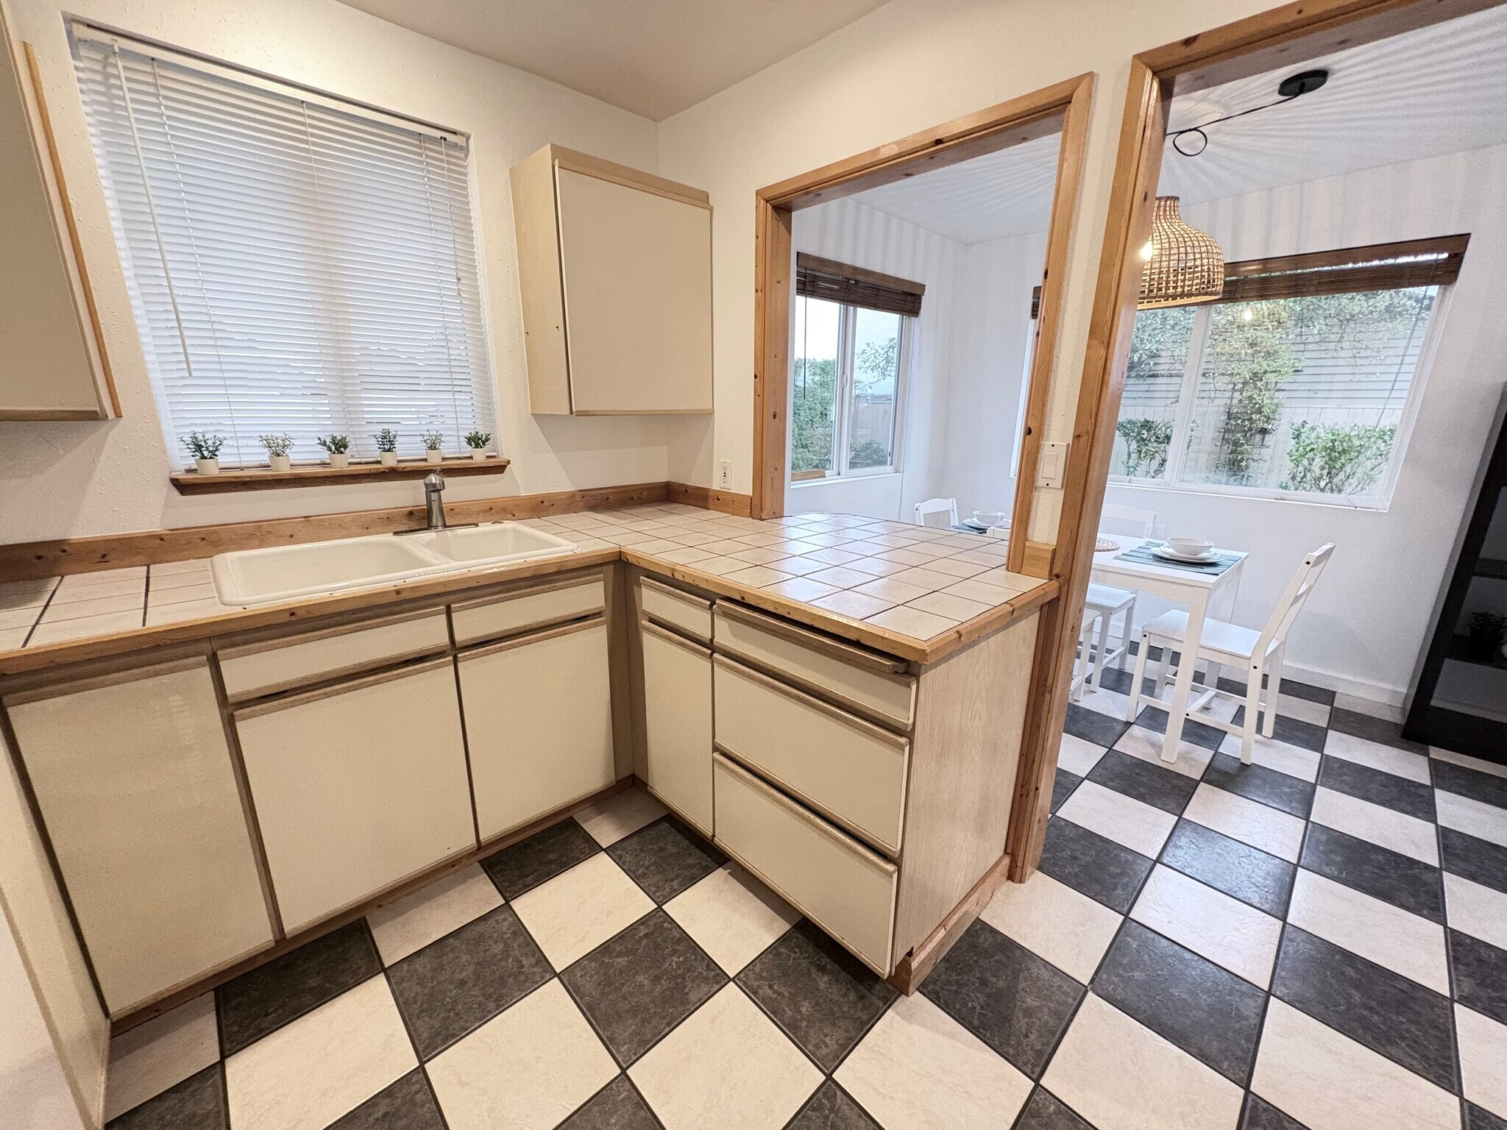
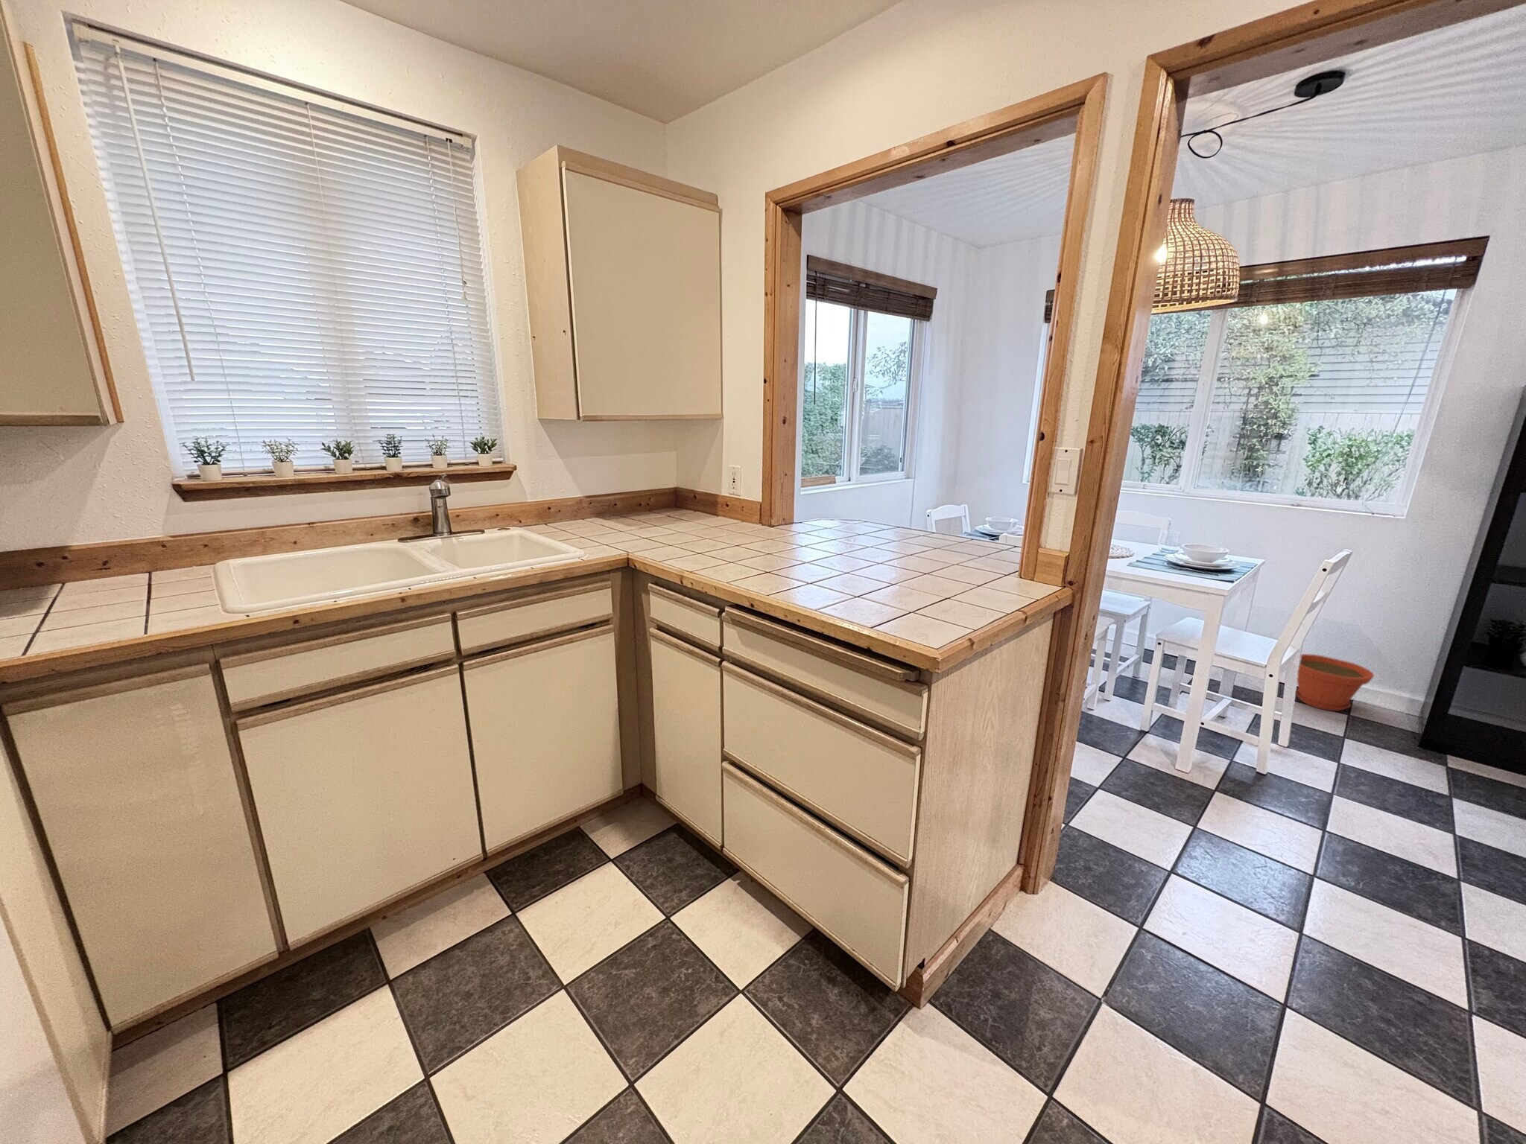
+ plant pot (1325, 685)
